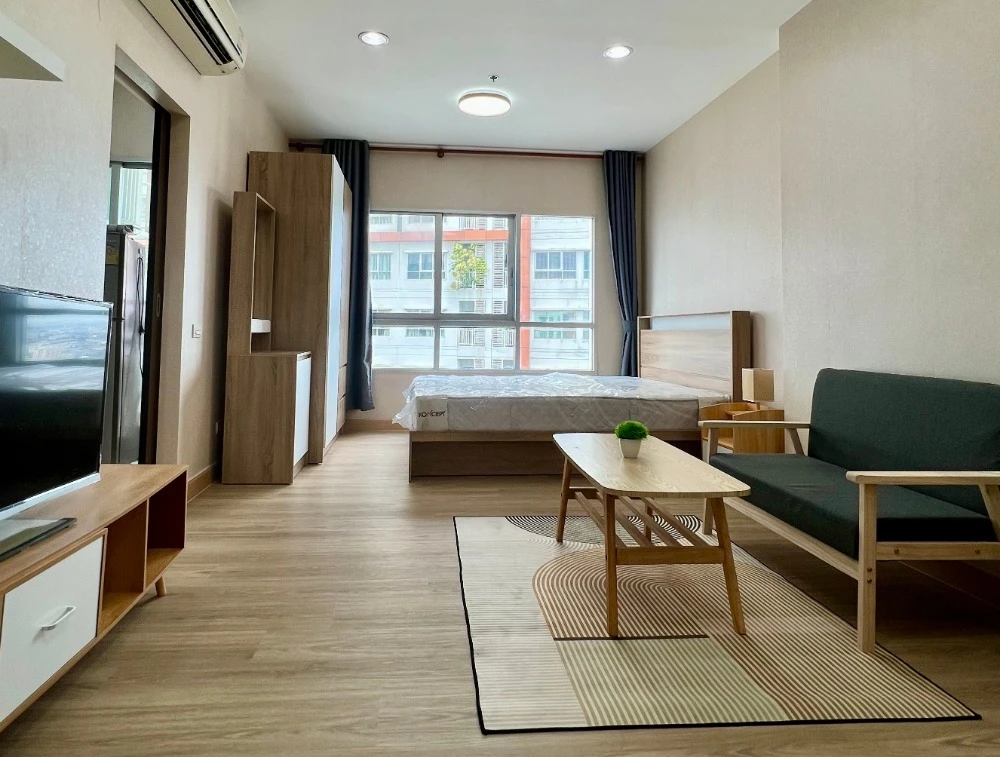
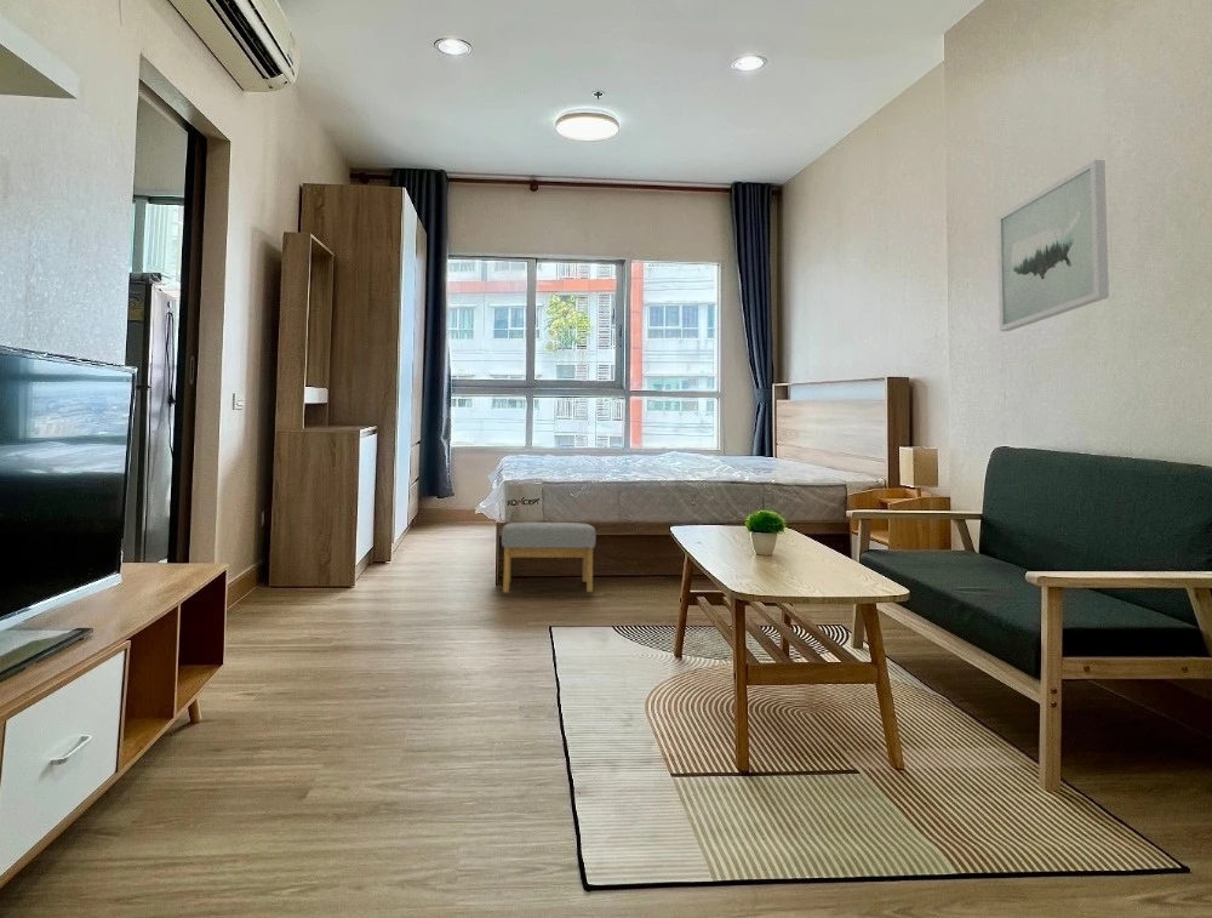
+ footstool (548, 554)
+ wall art (1047, 252)
